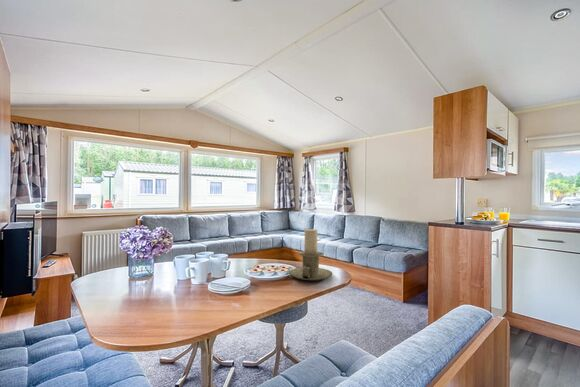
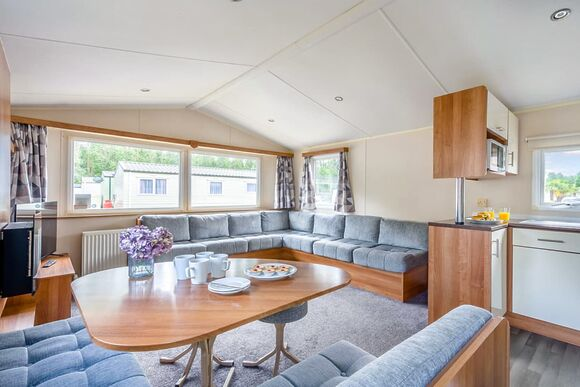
- candle holder (310, 252)
